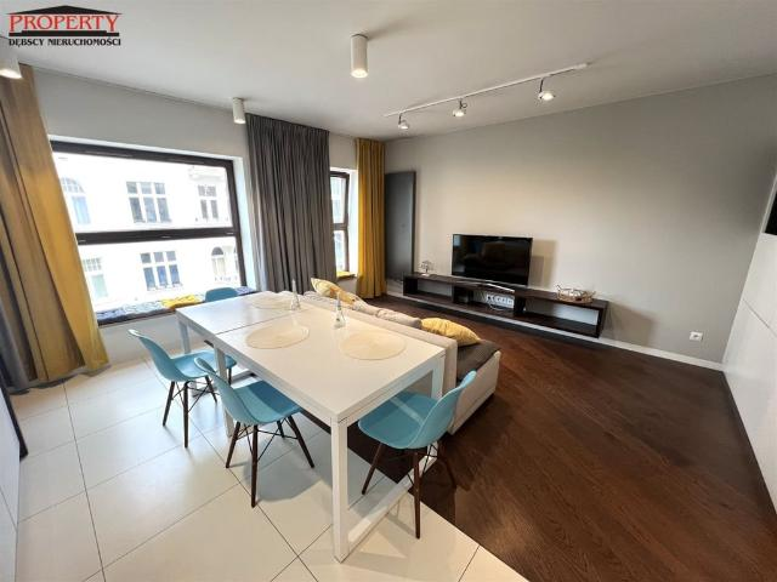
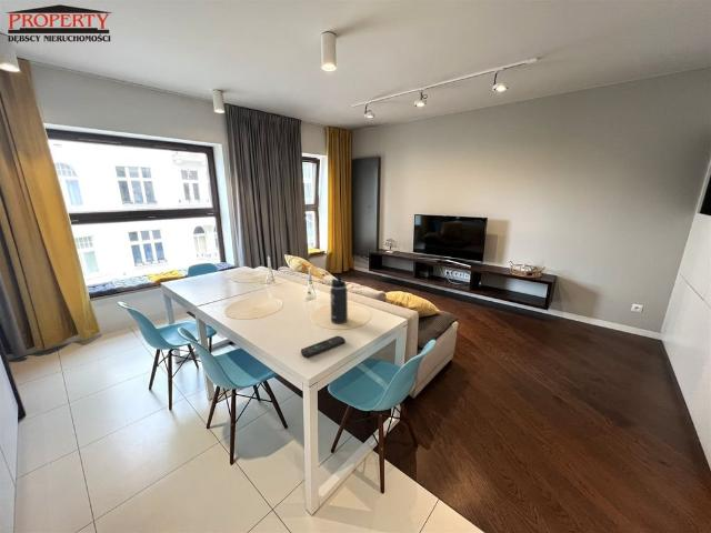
+ remote control (323, 345)
+ thermos bottle (338, 296)
